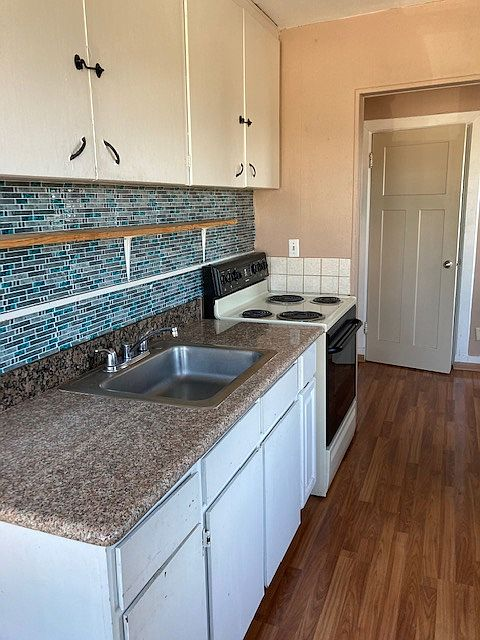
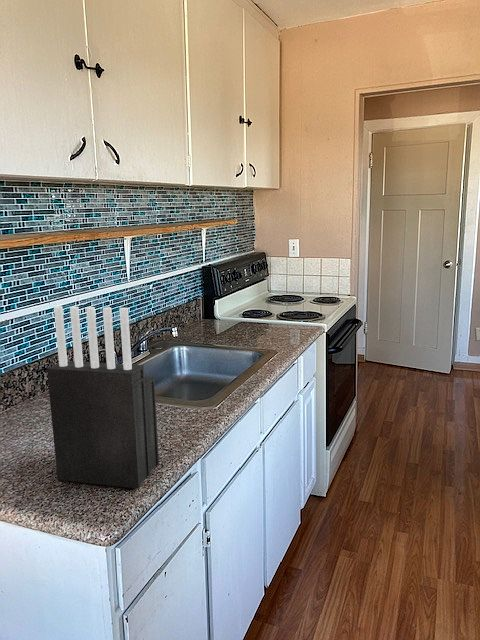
+ knife block (106, 389)
